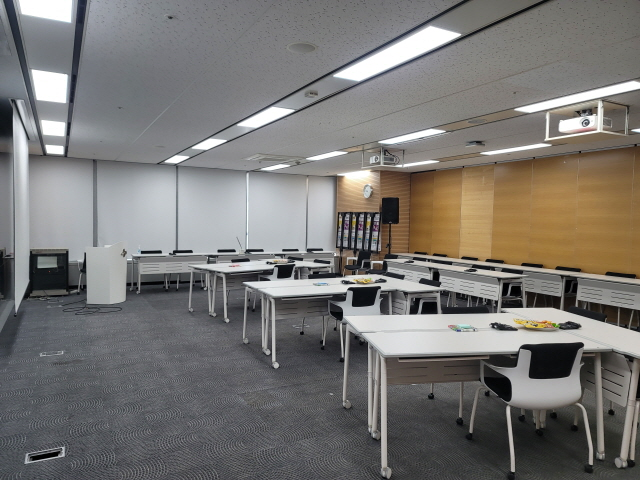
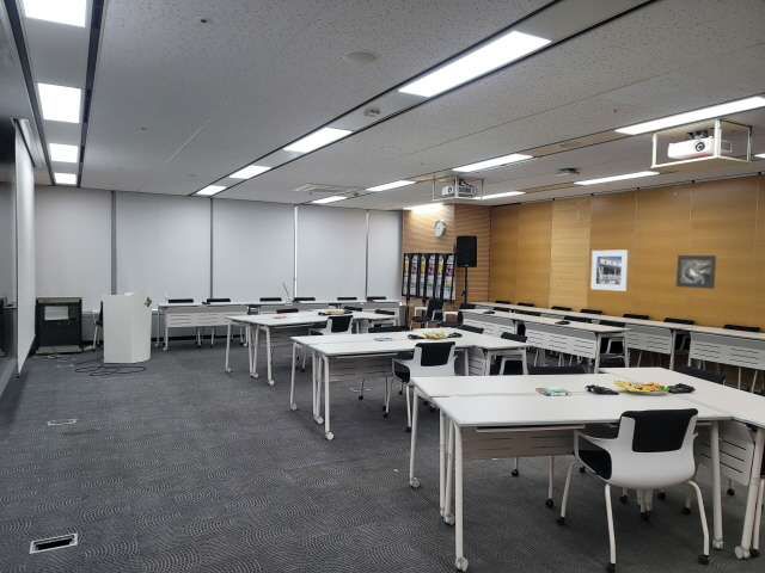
+ framed painting (694, 271)
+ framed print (608, 270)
